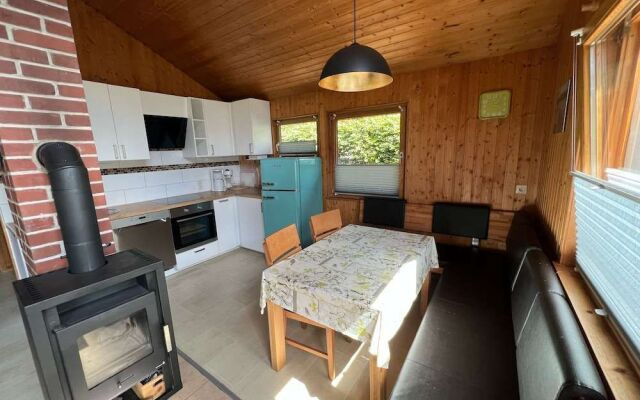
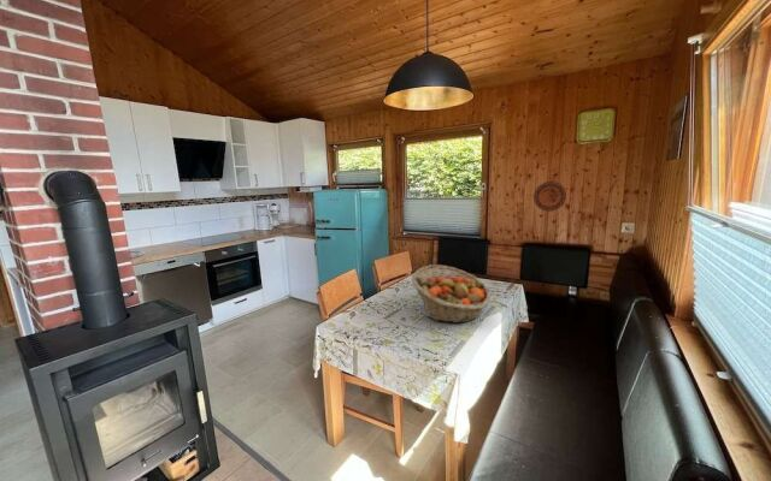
+ decorative plate (549, 196)
+ fruit basket (451, 291)
